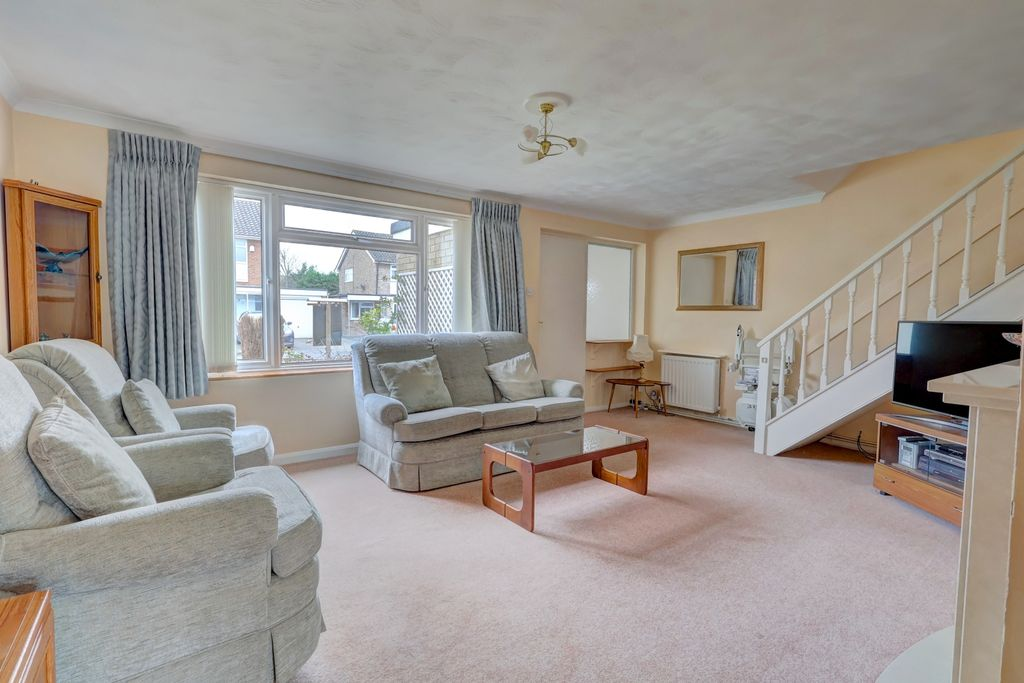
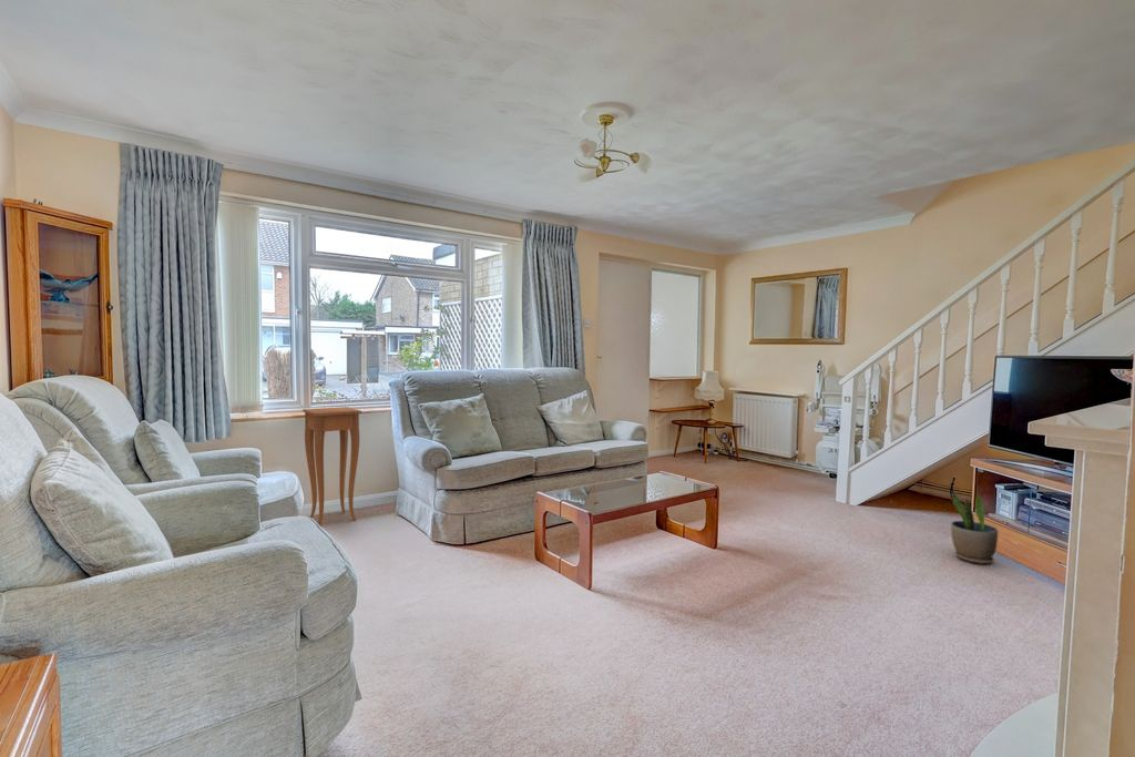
+ potted plant (974, 524)
+ side table (340, 464)
